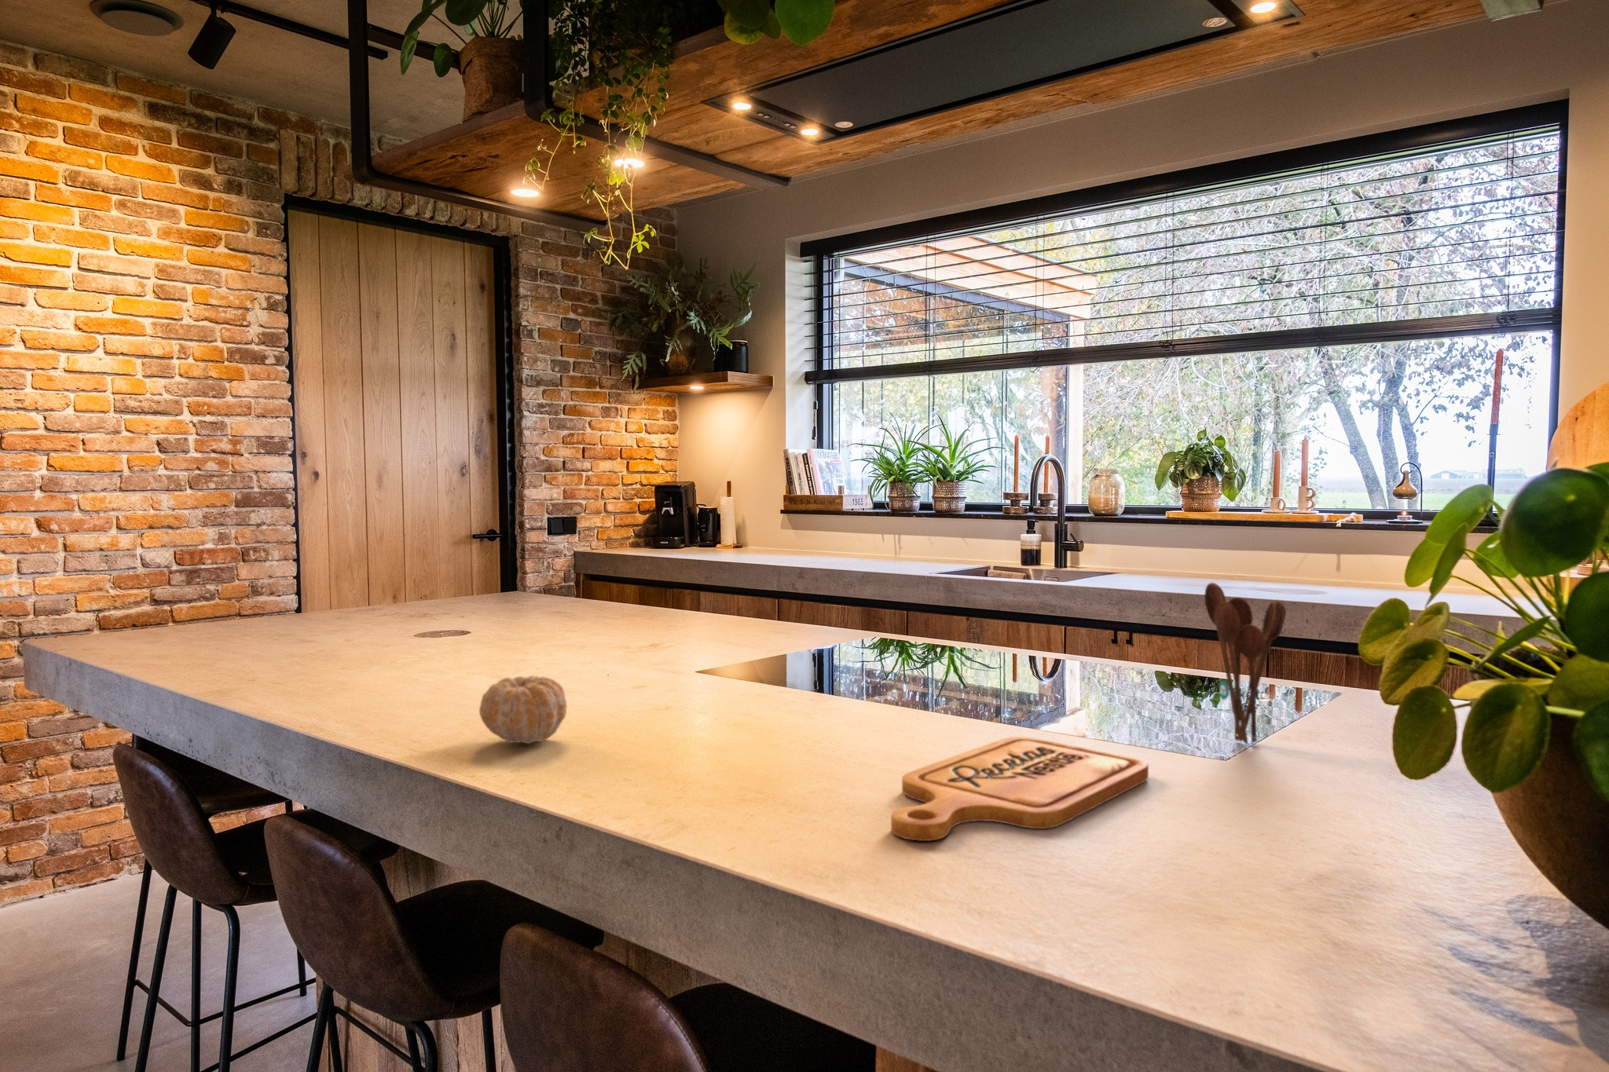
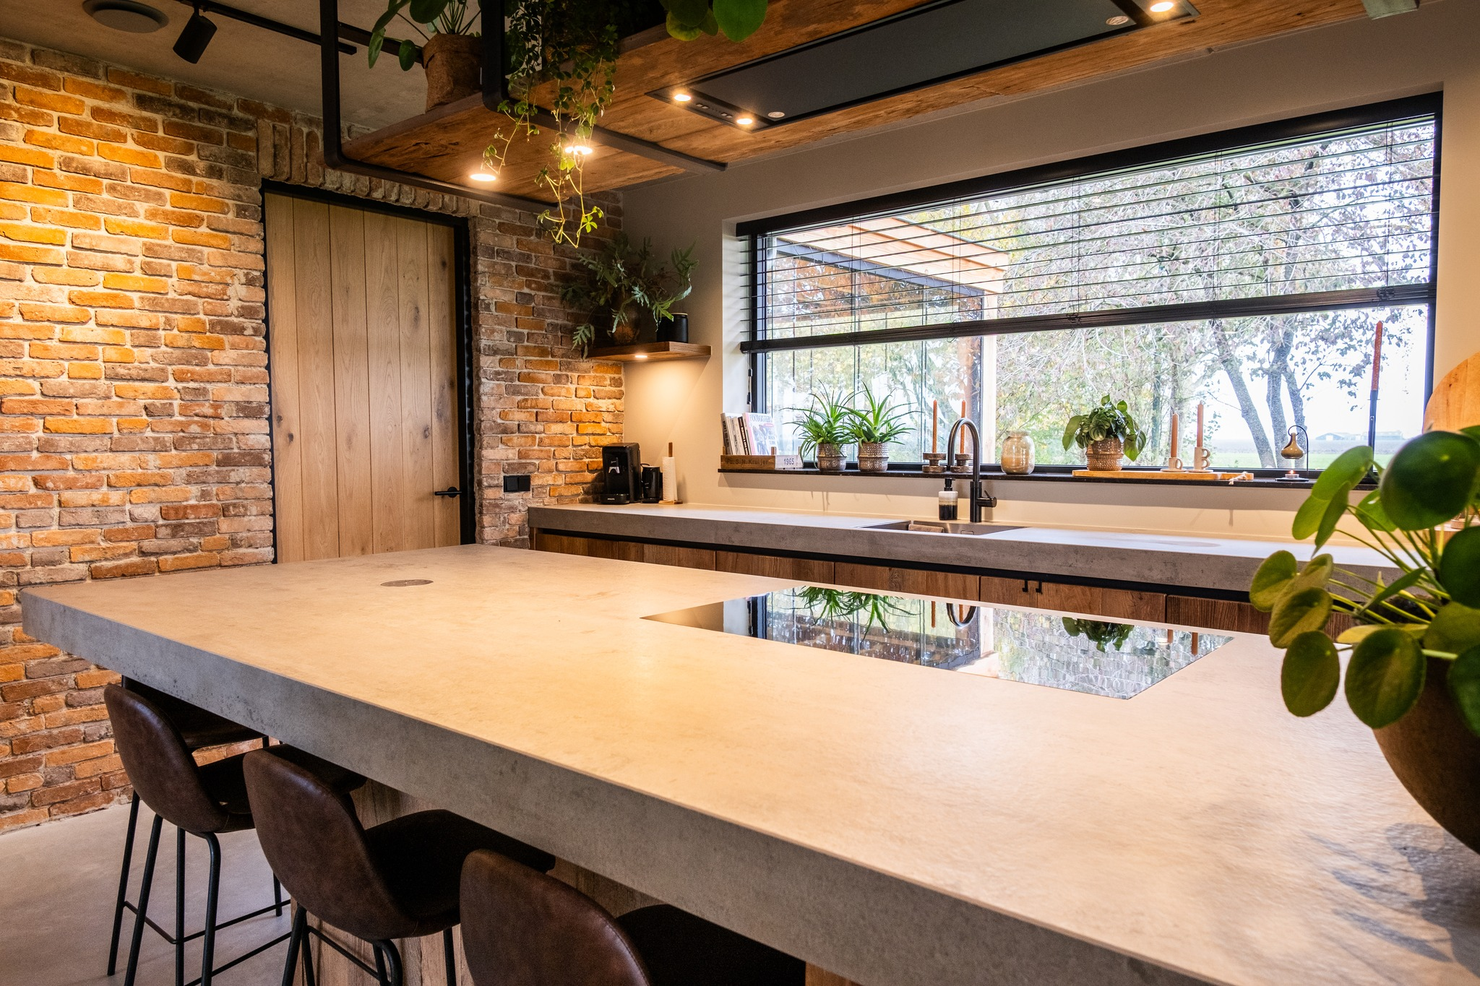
- fruit (523, 709)
- cutting board (1004, 787)
- utensil holder (1239, 662)
